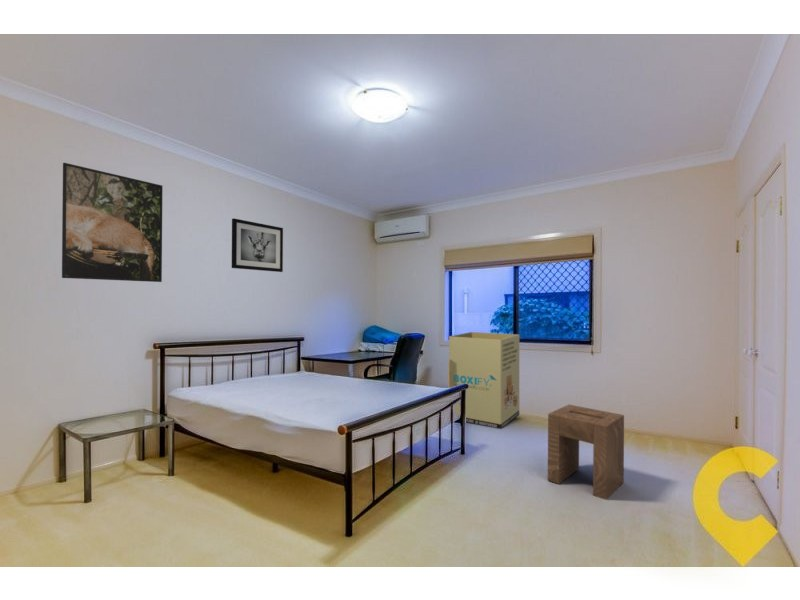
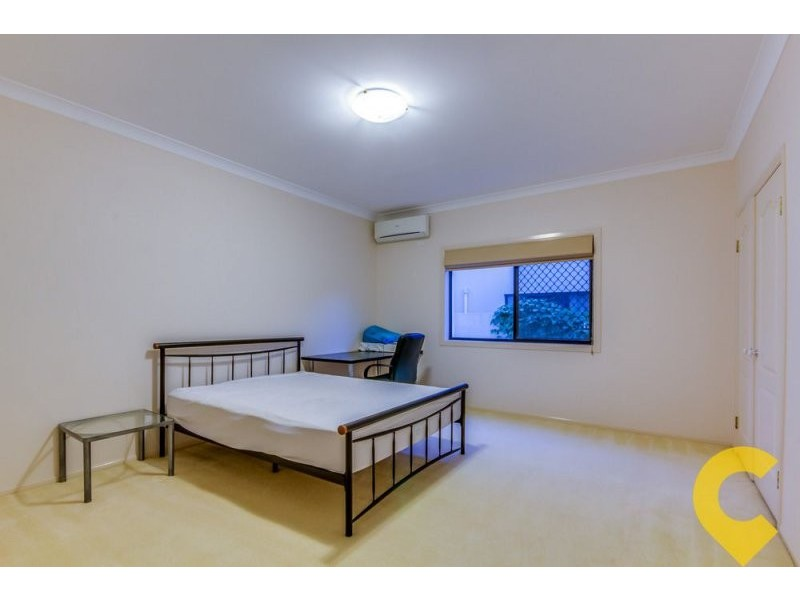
- wall art (258, 246)
- cardboard box (484, 376)
- stool (587, 442)
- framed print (116, 227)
